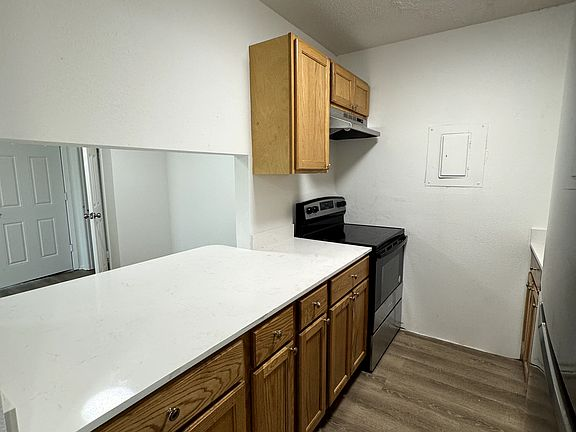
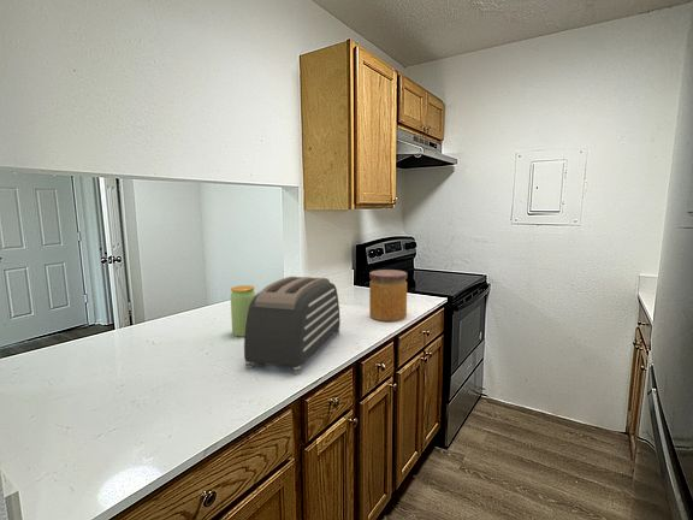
+ jar (387, 294)
+ jar (243, 309)
+ toaster (298, 313)
